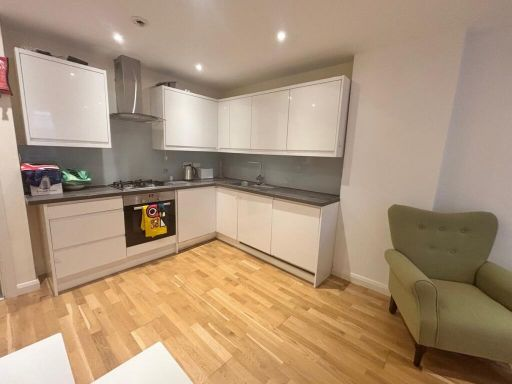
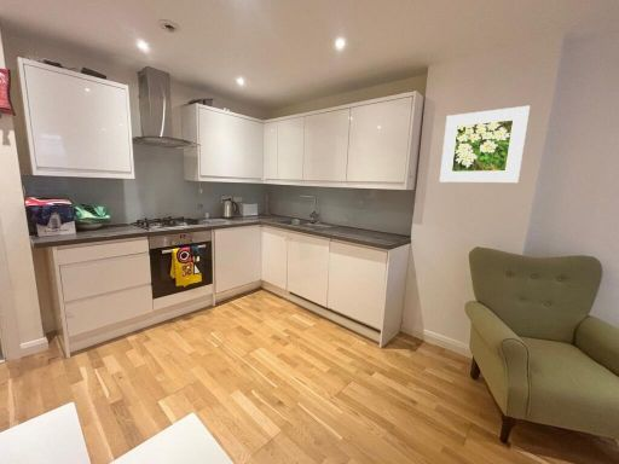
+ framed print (480, 147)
